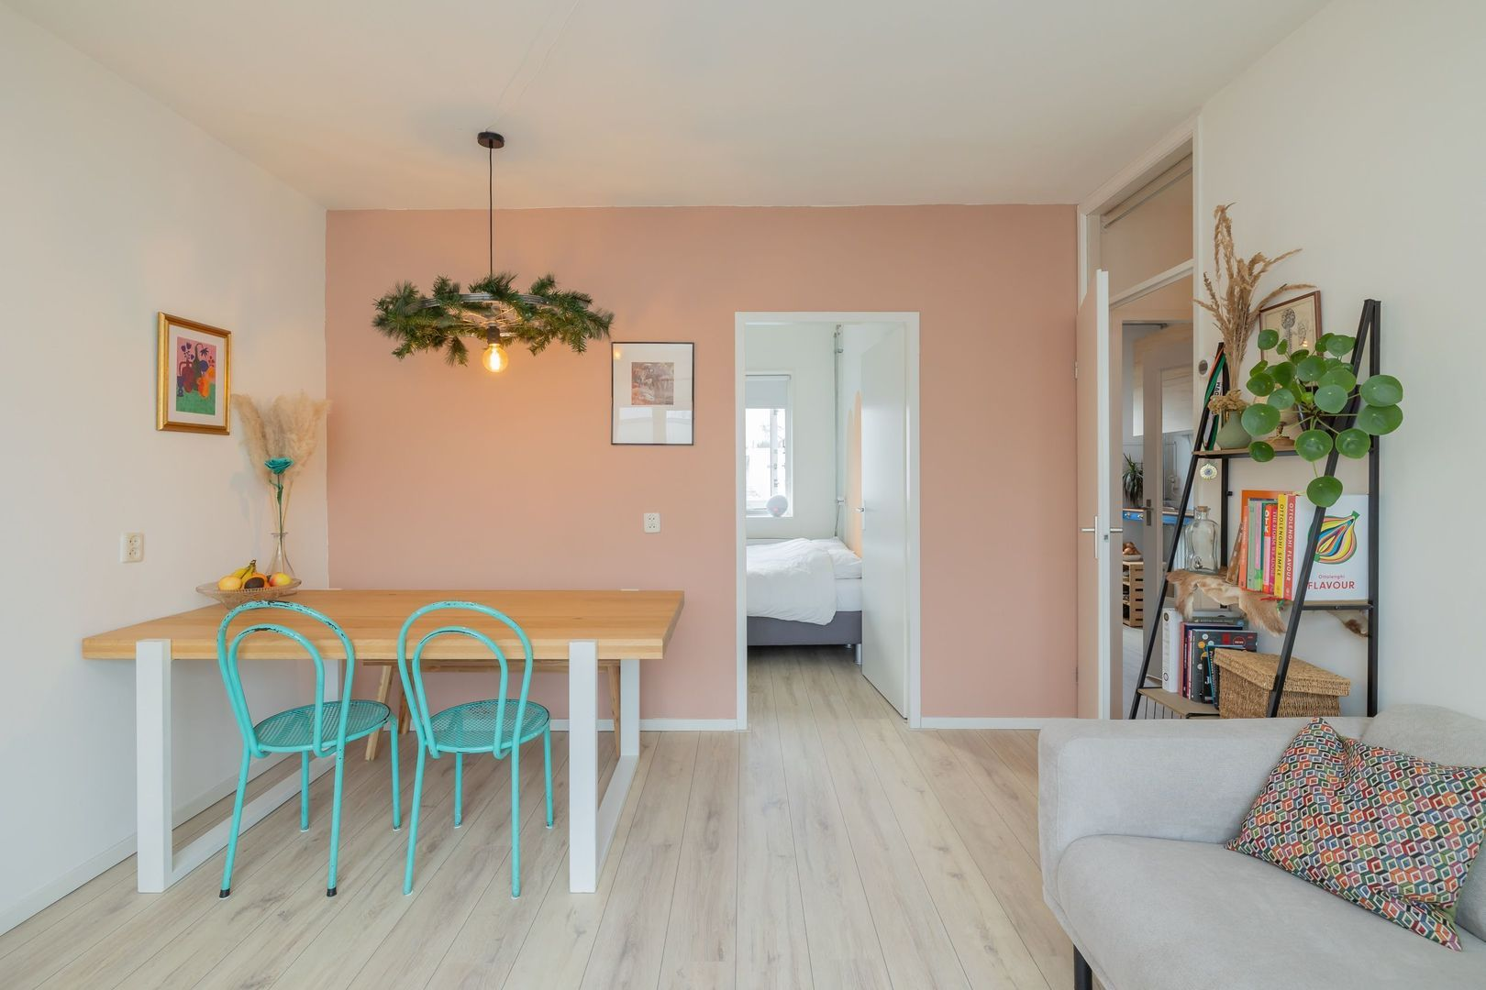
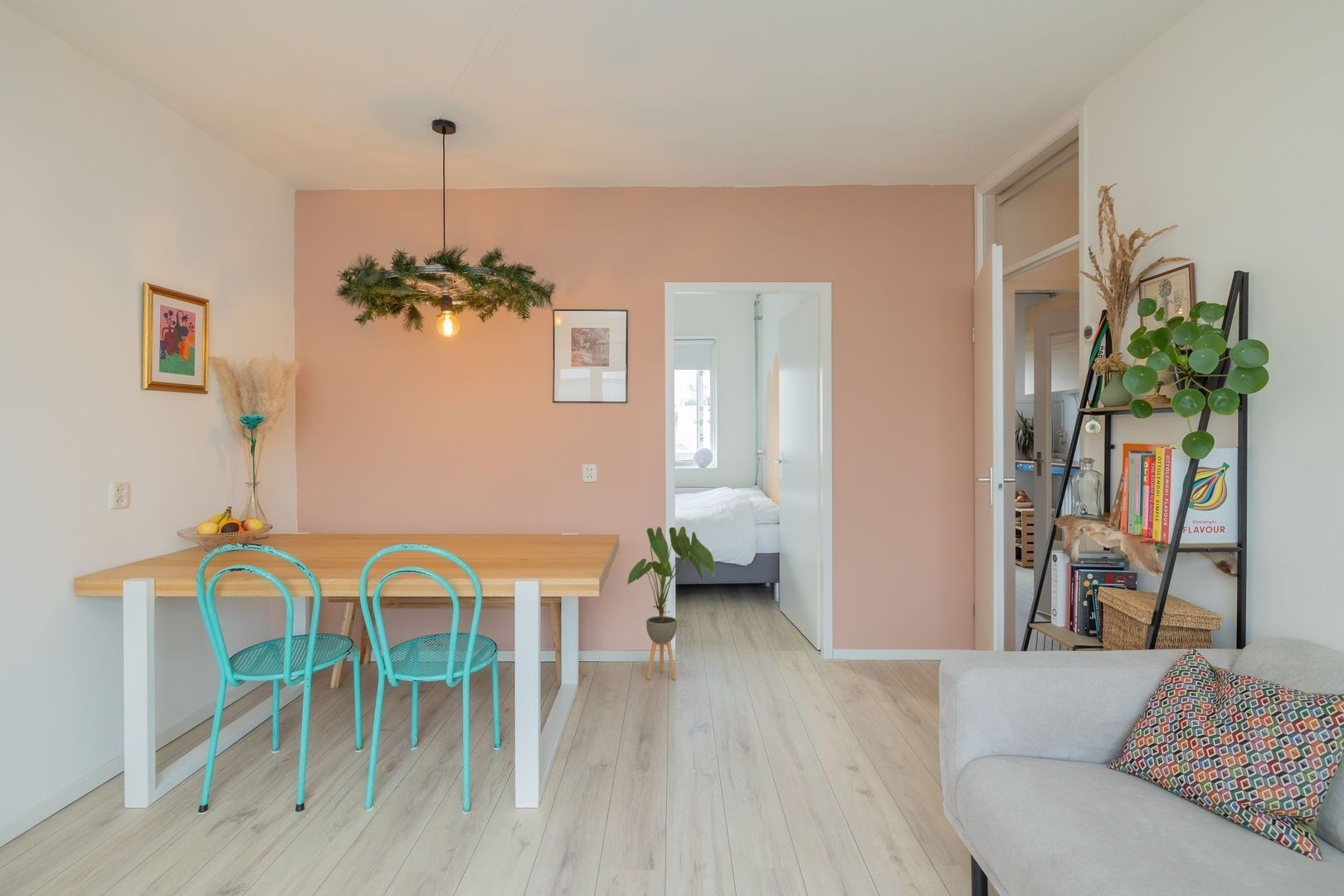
+ house plant (667, 600)
